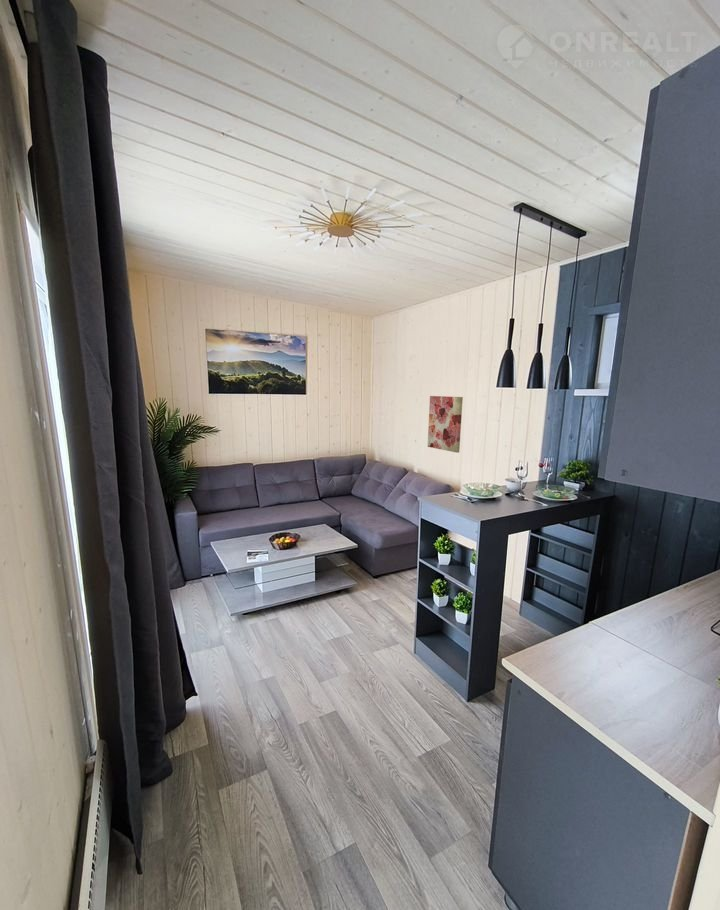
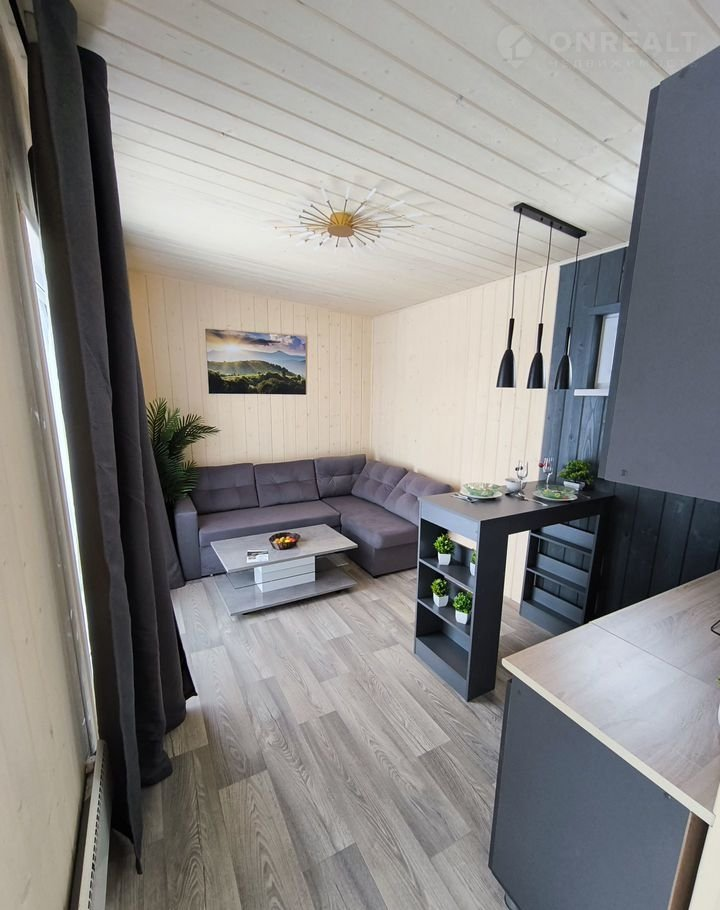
- wall art (444, 423)
